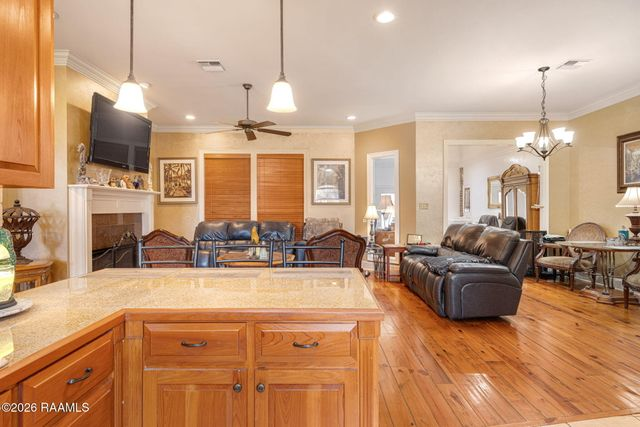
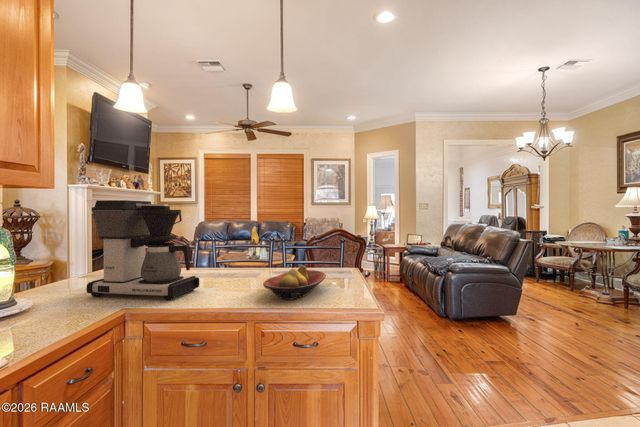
+ coffee maker (146, 245)
+ fruit bowl (296, 279)
